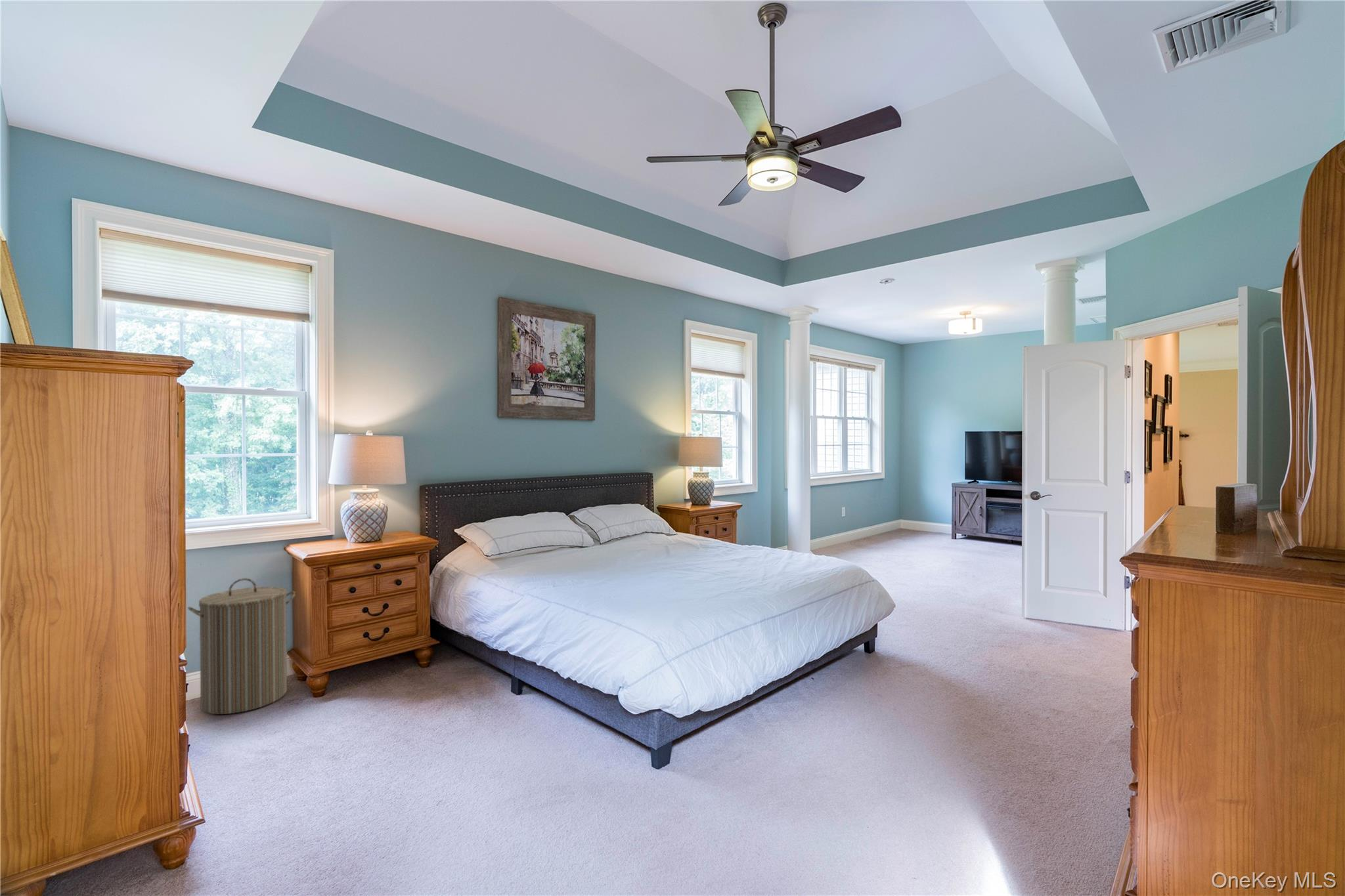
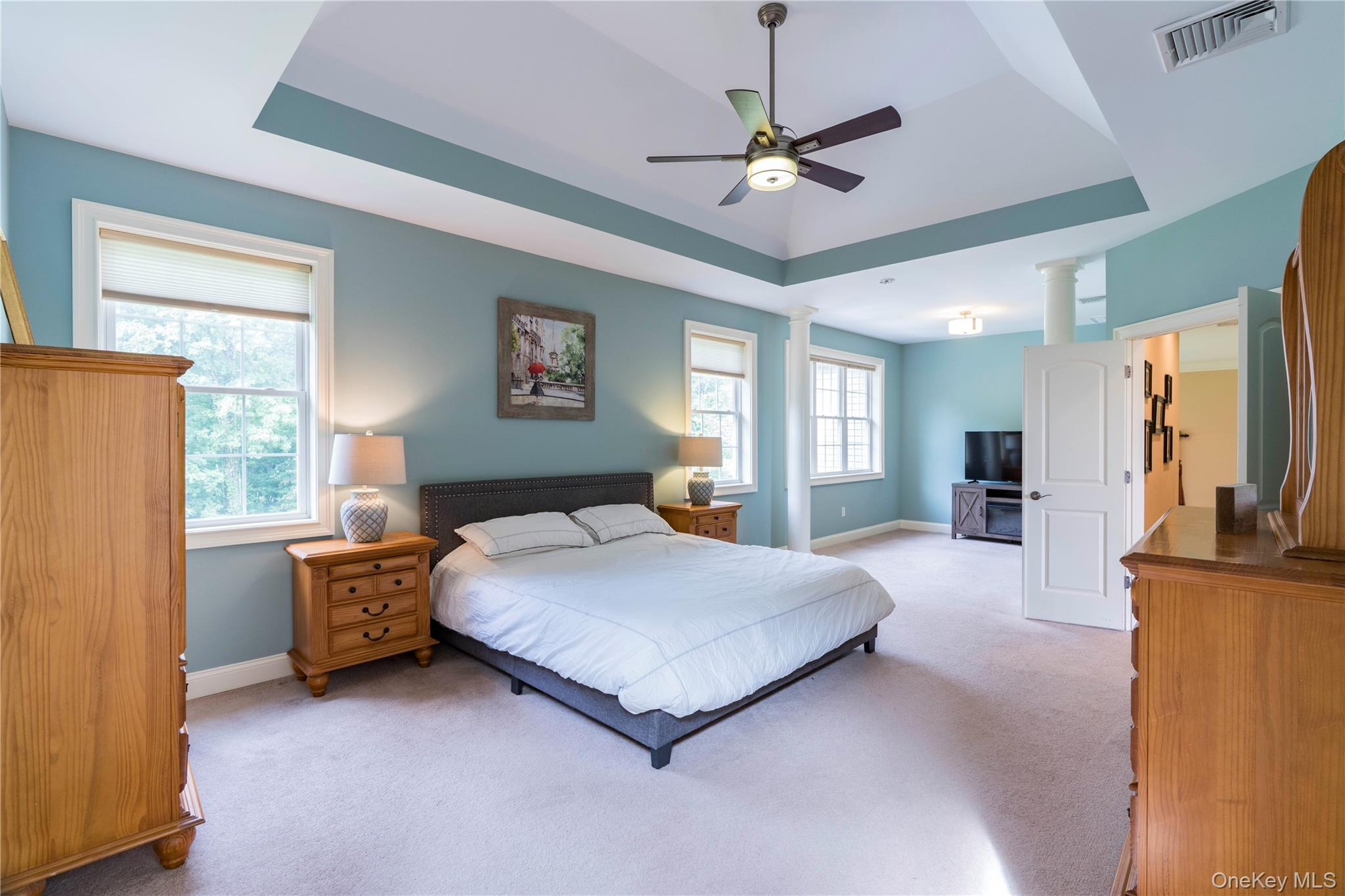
- laundry hamper (244, 639)
